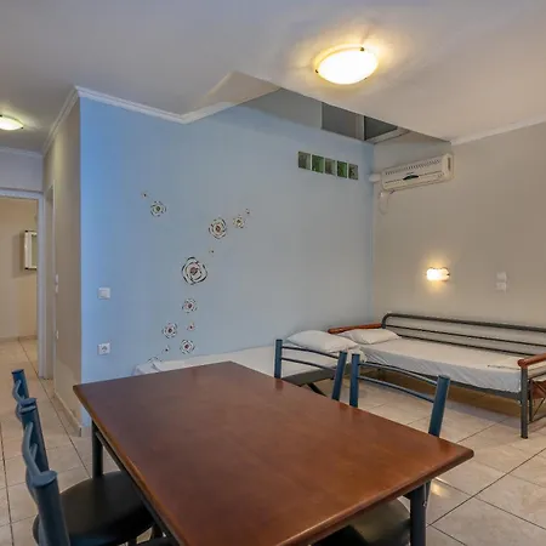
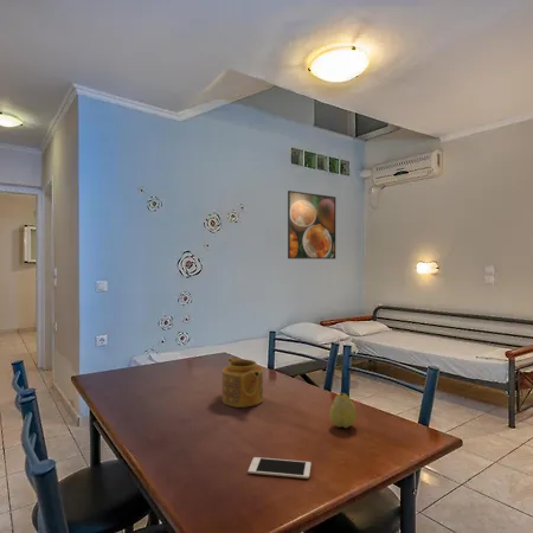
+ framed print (313, 226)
+ fruit (342, 407)
+ cell phone (280, 467)
+ teapot (243, 381)
